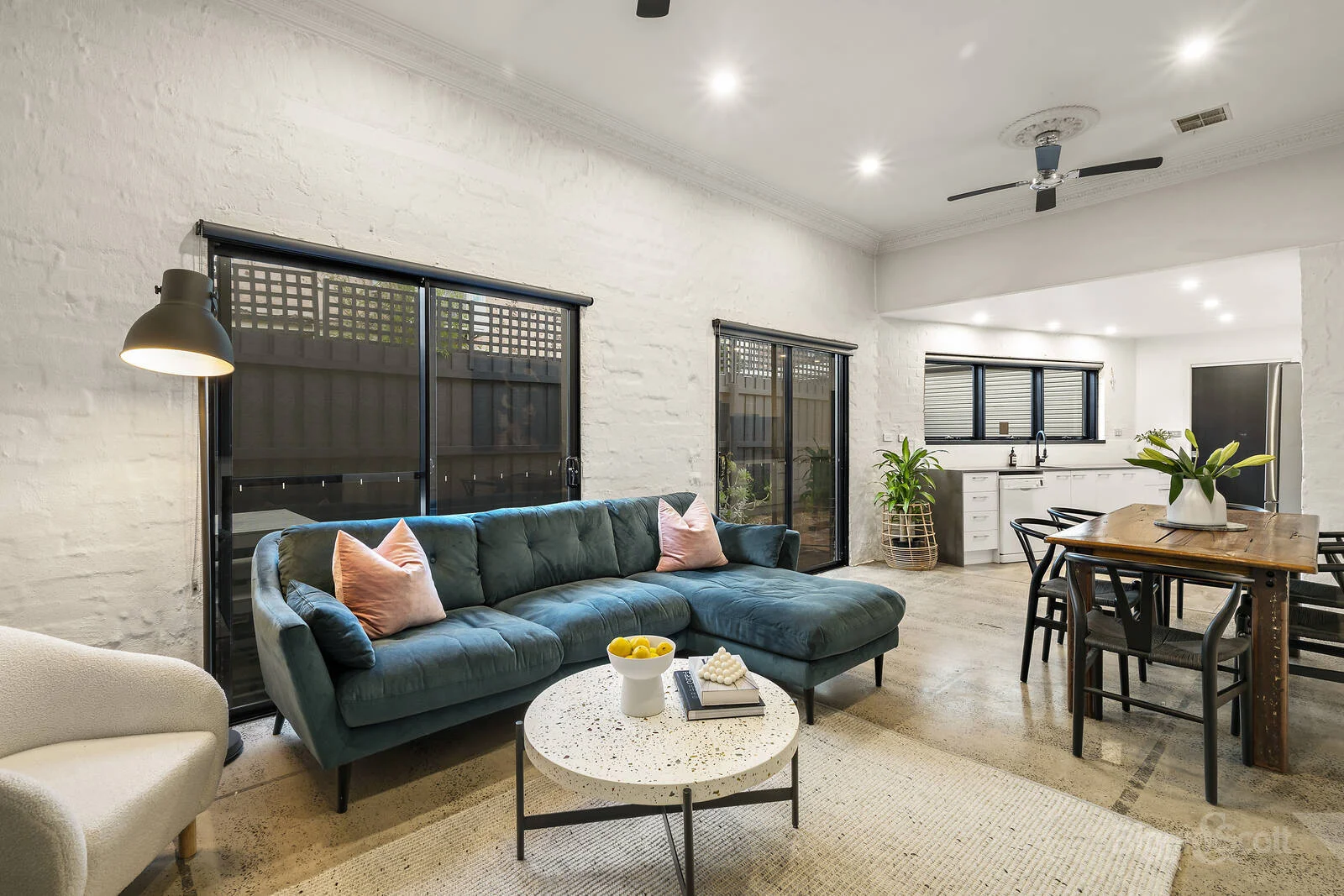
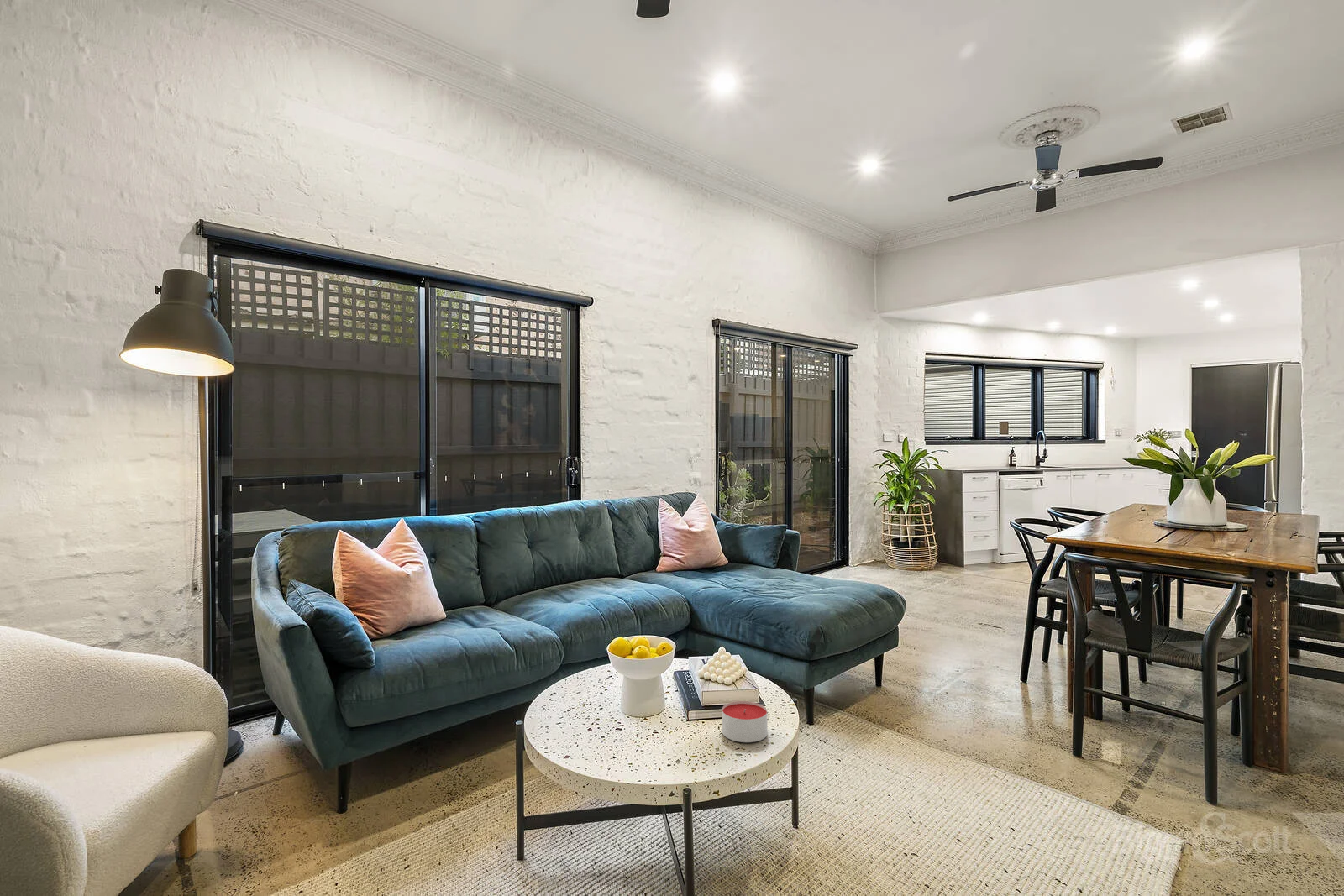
+ candle (744, 720)
